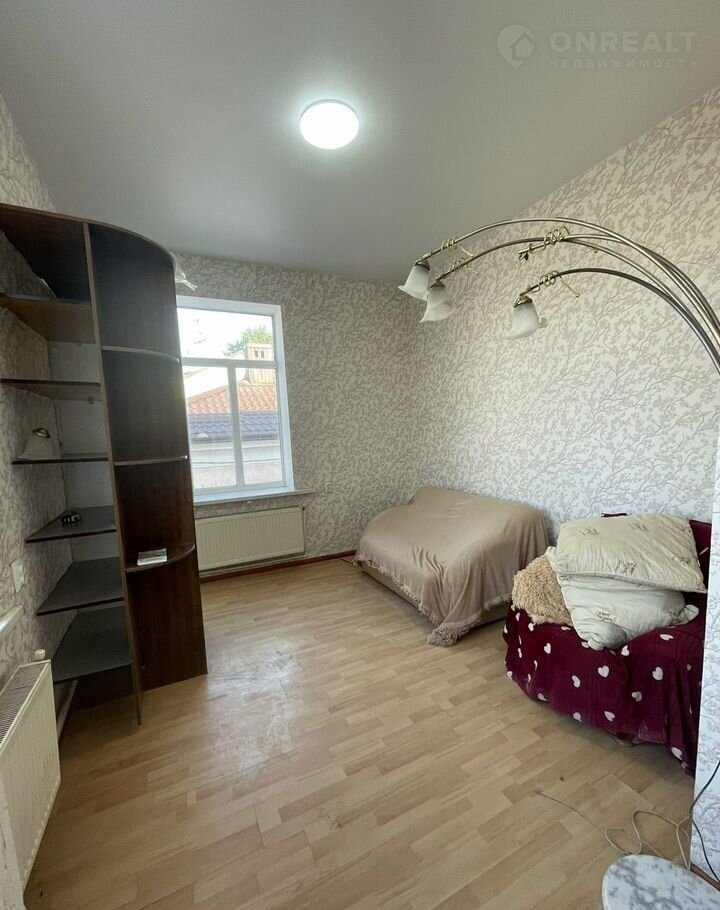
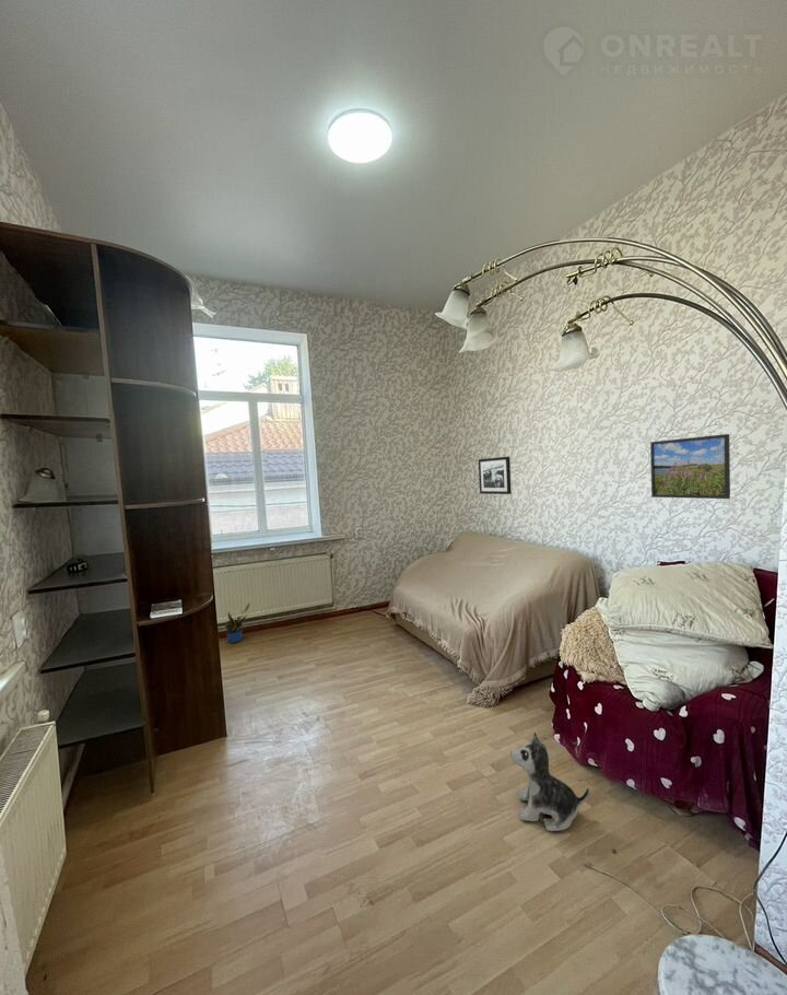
+ picture frame (493, 476)
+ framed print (686, 468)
+ potted plant (237, 621)
+ plush toy (549, 775)
